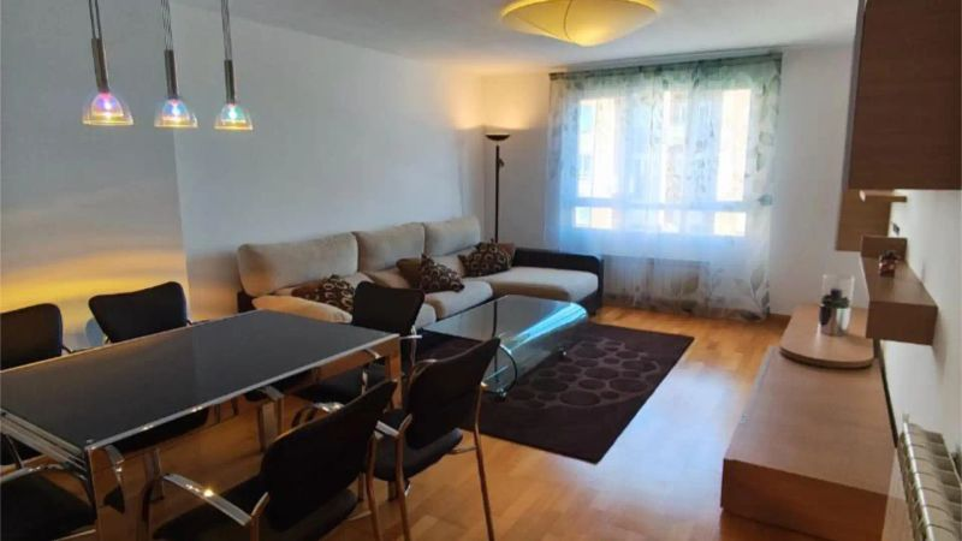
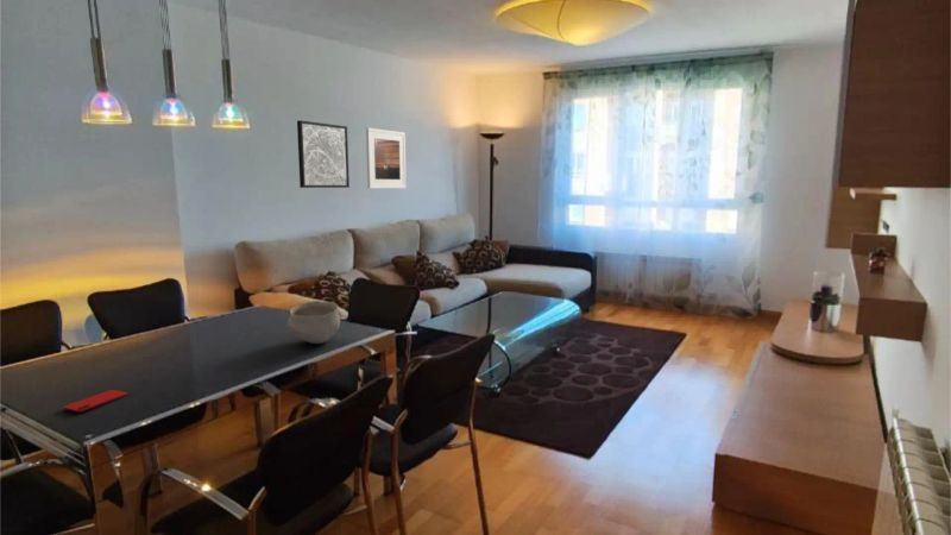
+ bowl (314, 323)
+ smartphone (96, 399)
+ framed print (386, 159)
+ wall art (325, 156)
